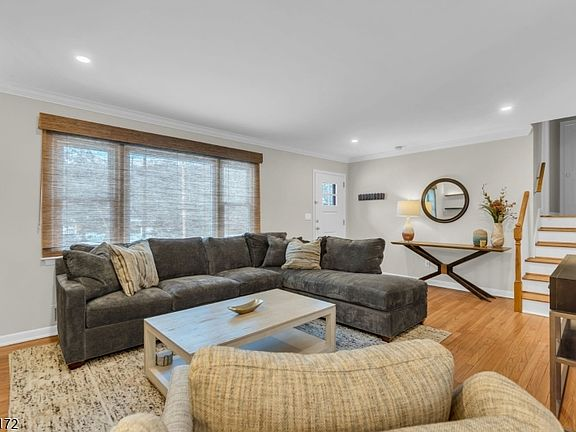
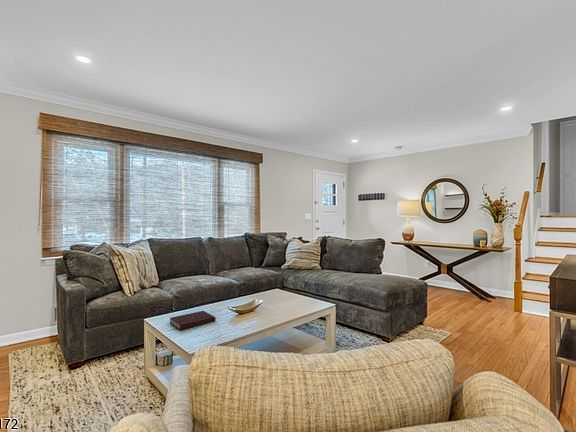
+ notebook (192, 319)
